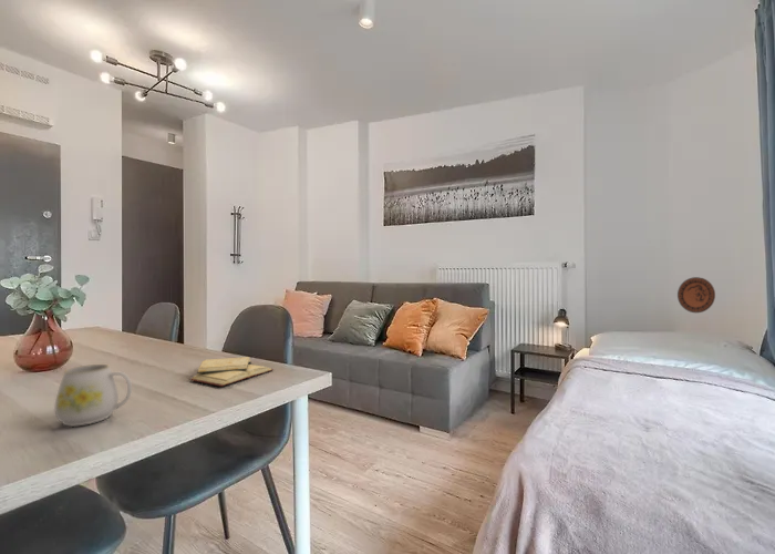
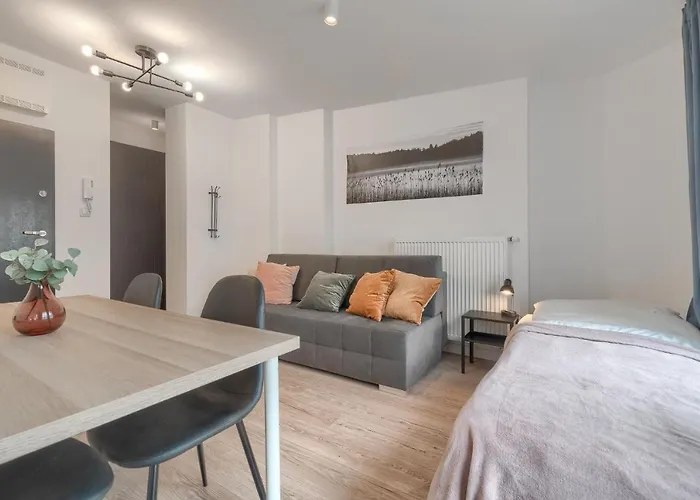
- diary (227, 366)
- decorative plate (695, 295)
- mug (95, 392)
